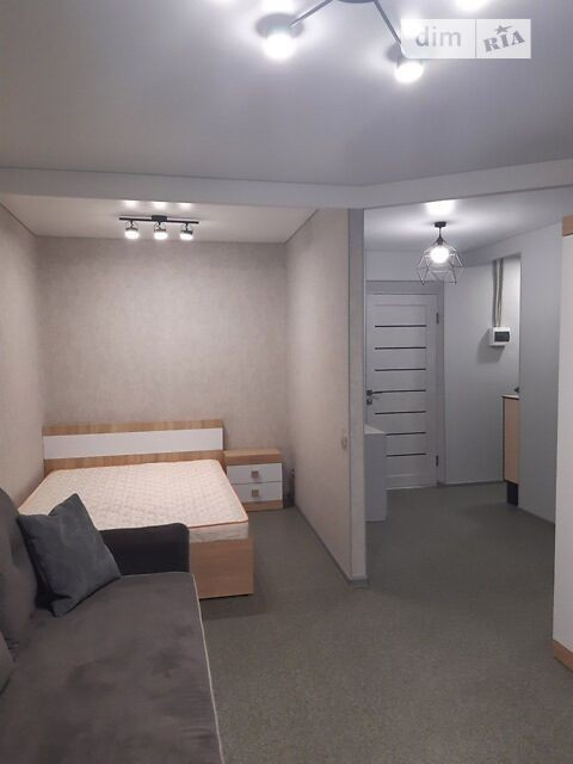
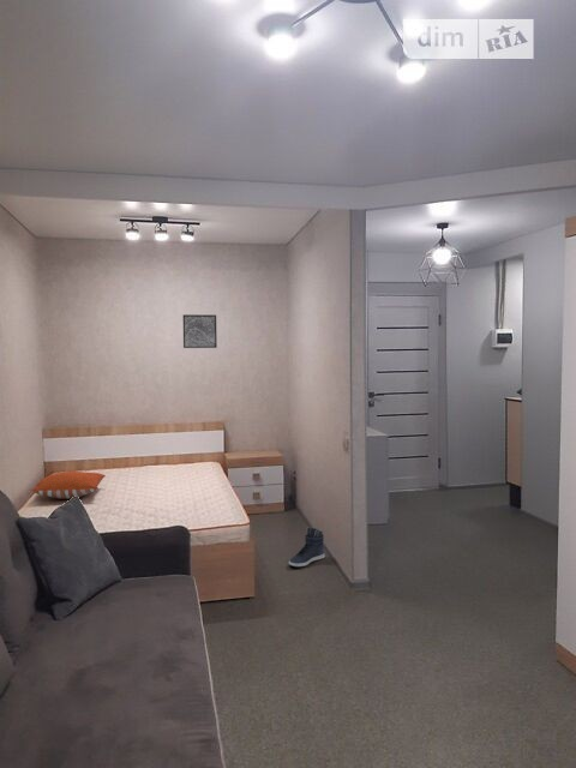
+ wall art (199, 331)
+ sneaker (306, 545)
+ pillow (71, 482)
